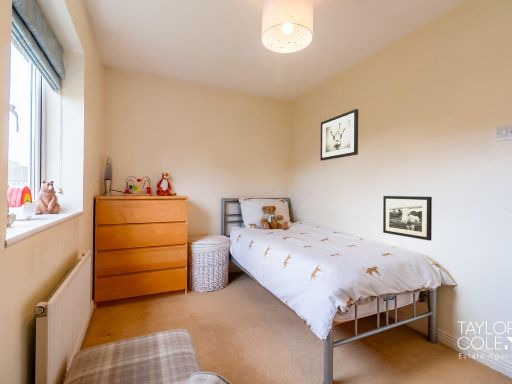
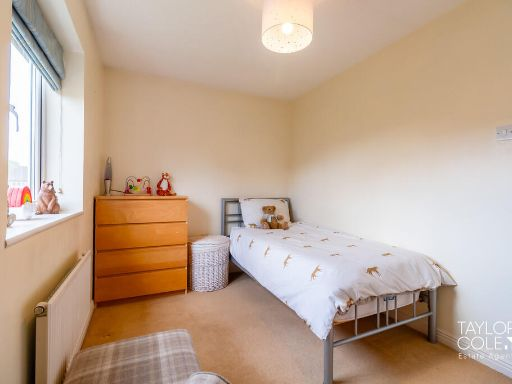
- picture frame (405, 216)
- wall art (337, 137)
